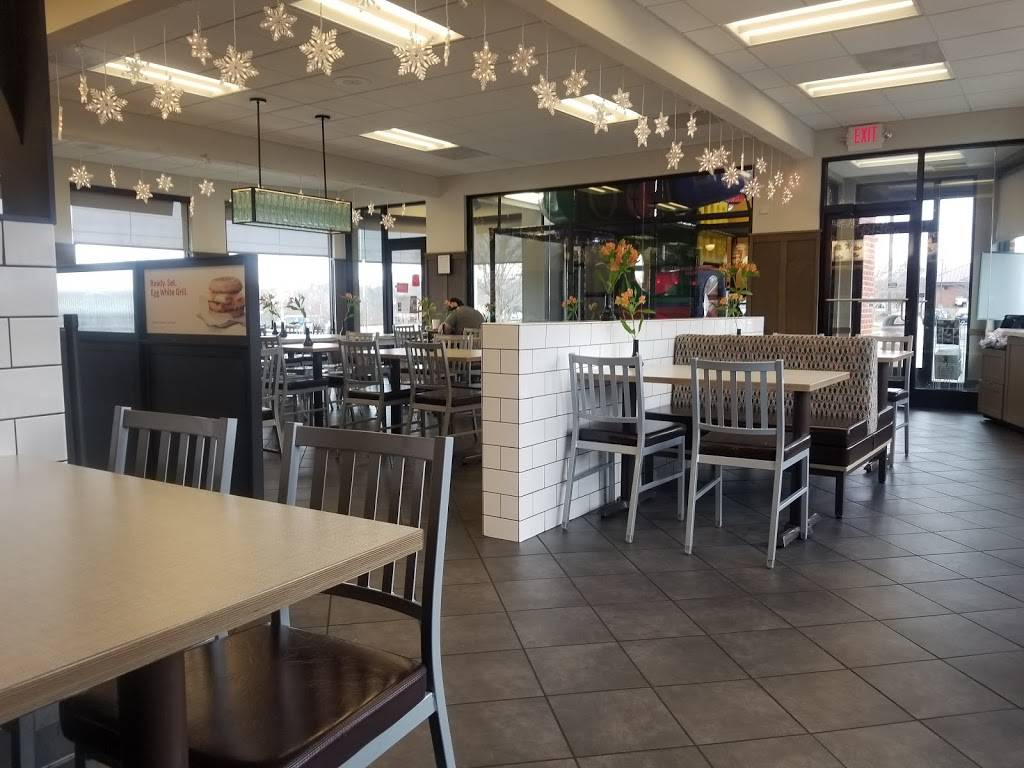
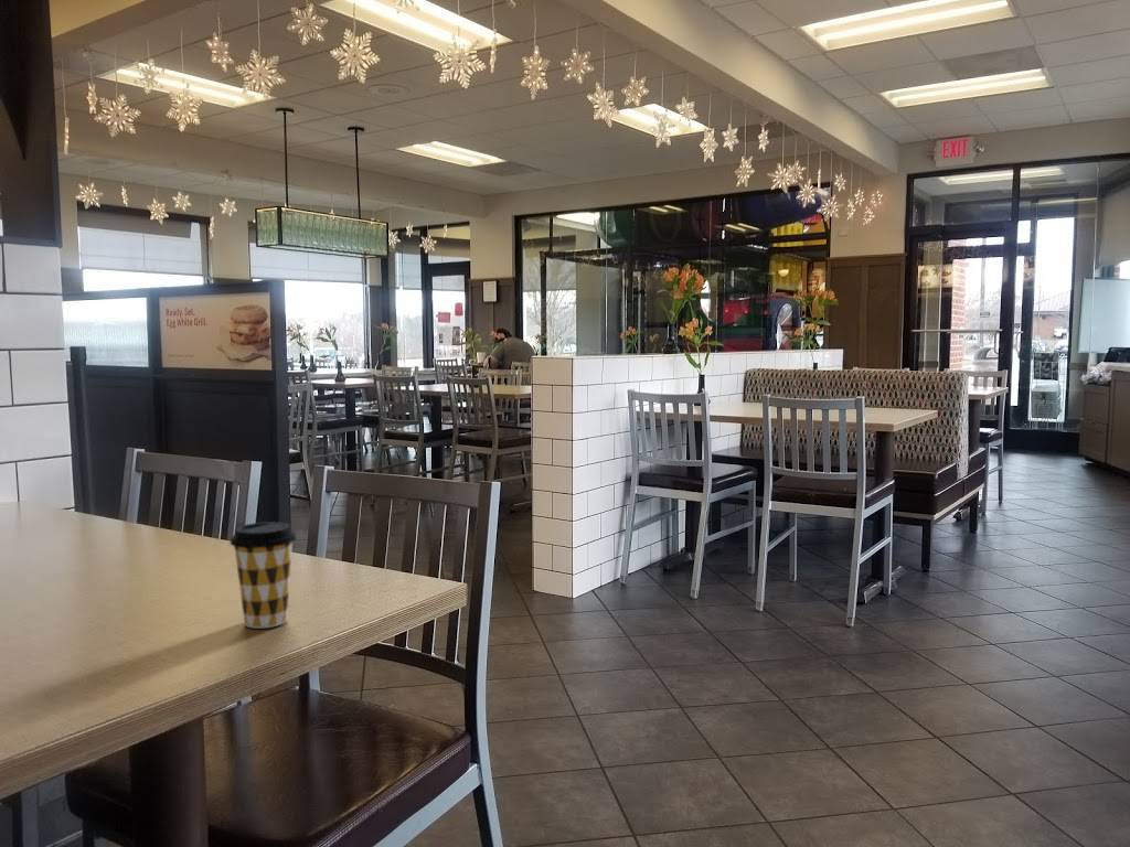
+ coffee cup (264, 575)
